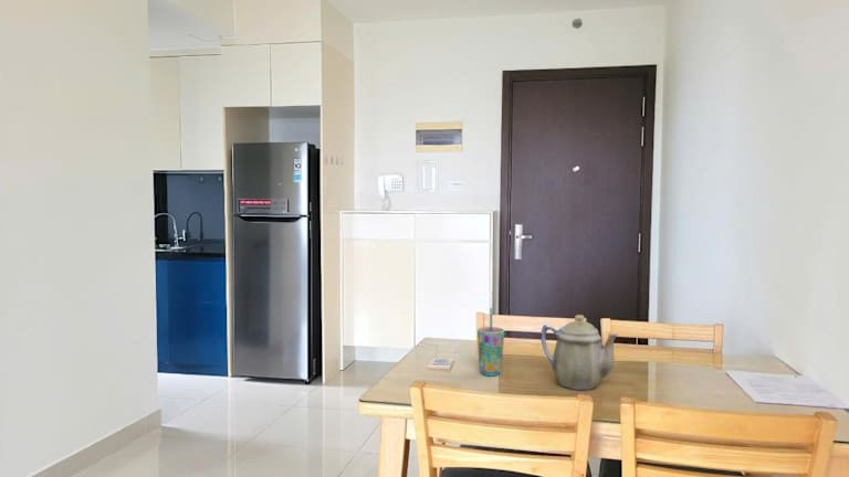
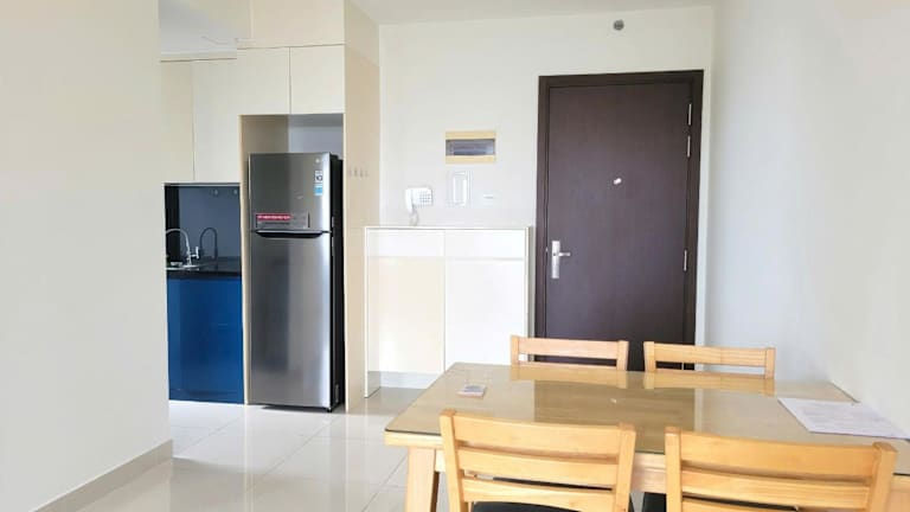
- teapot (578, 349)
- cup (490, 340)
